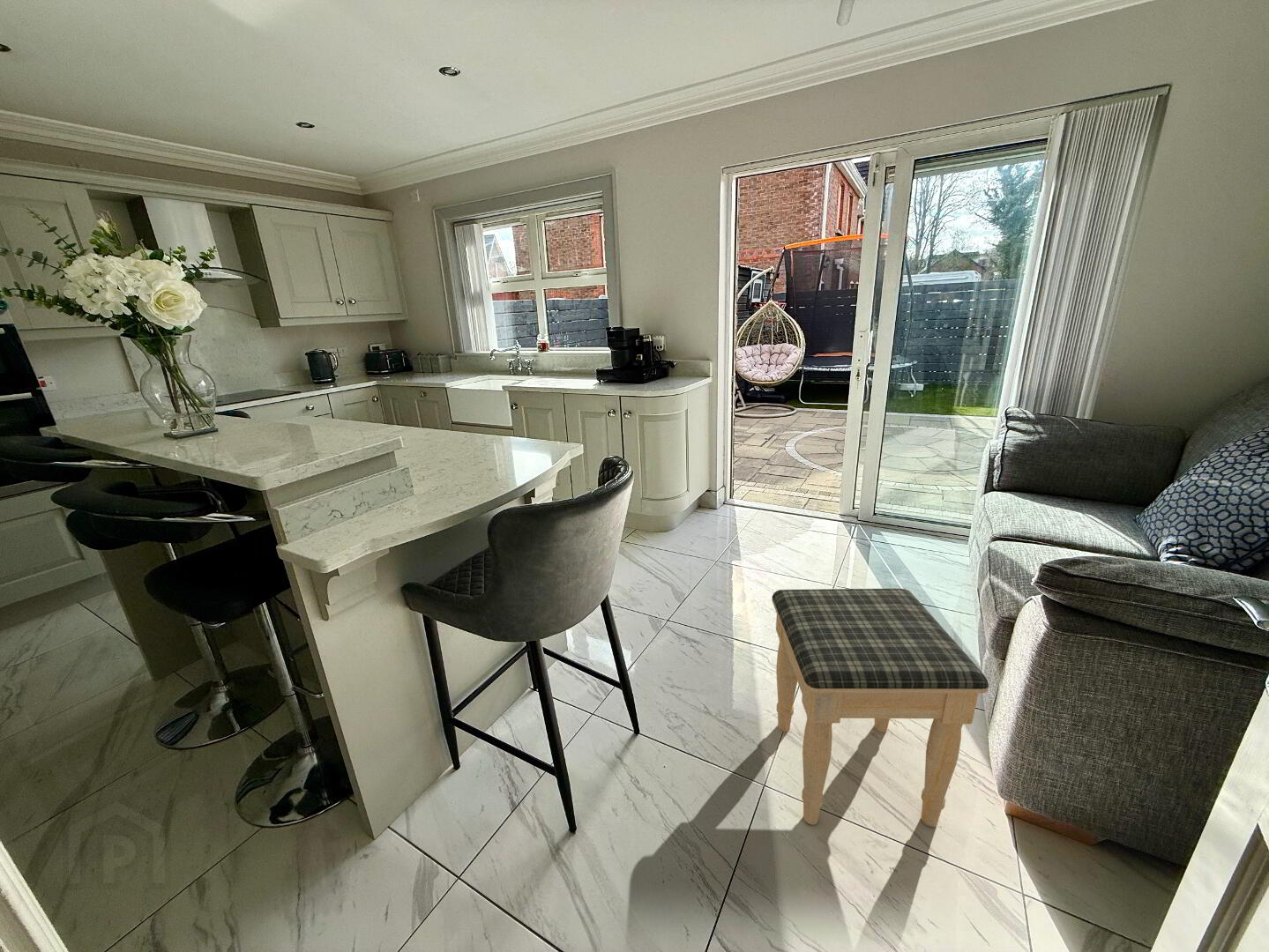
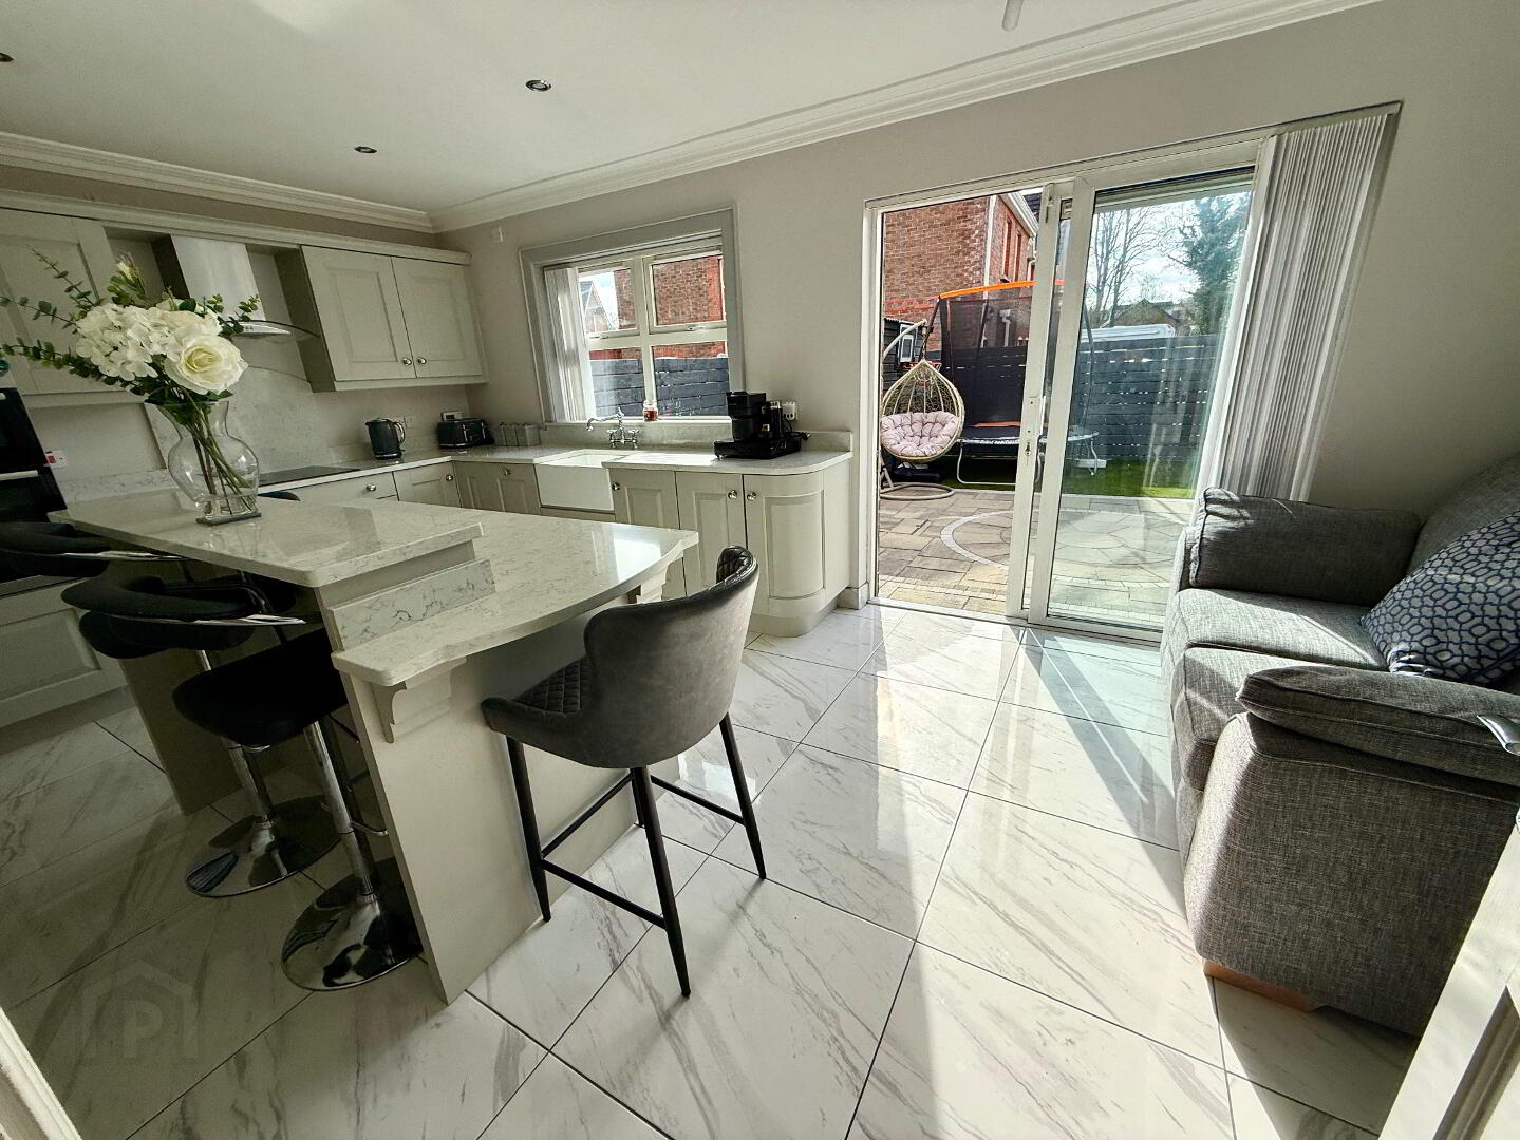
- footstool (856, 699)
